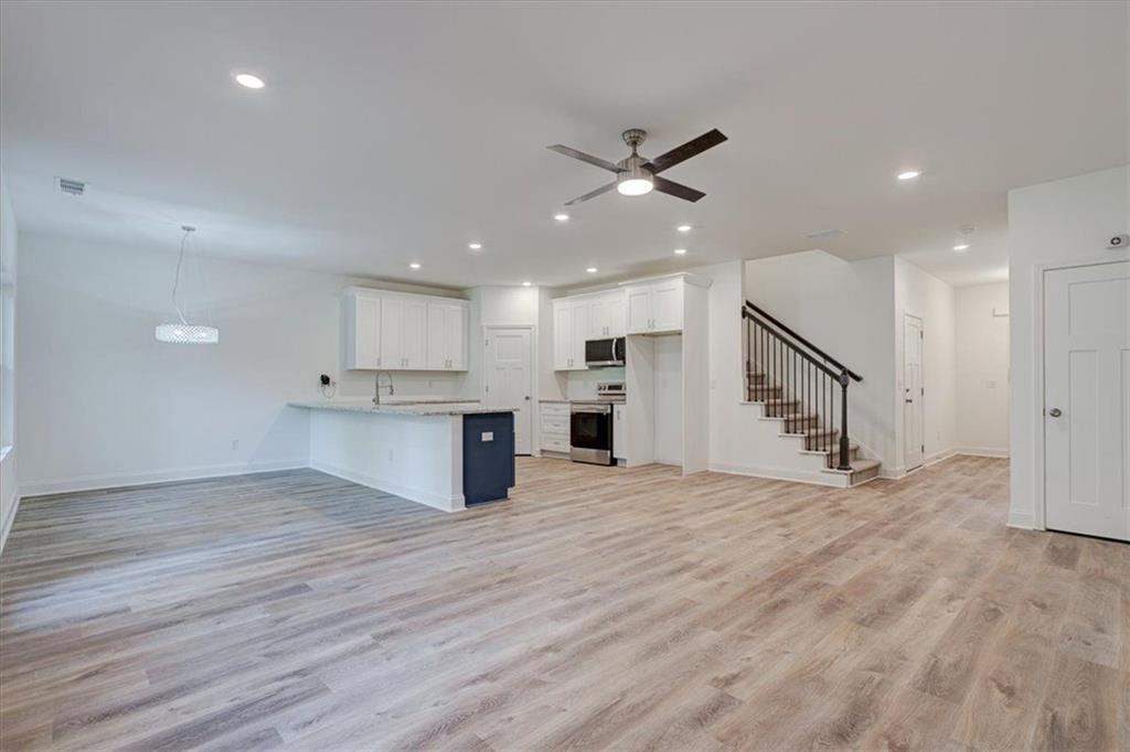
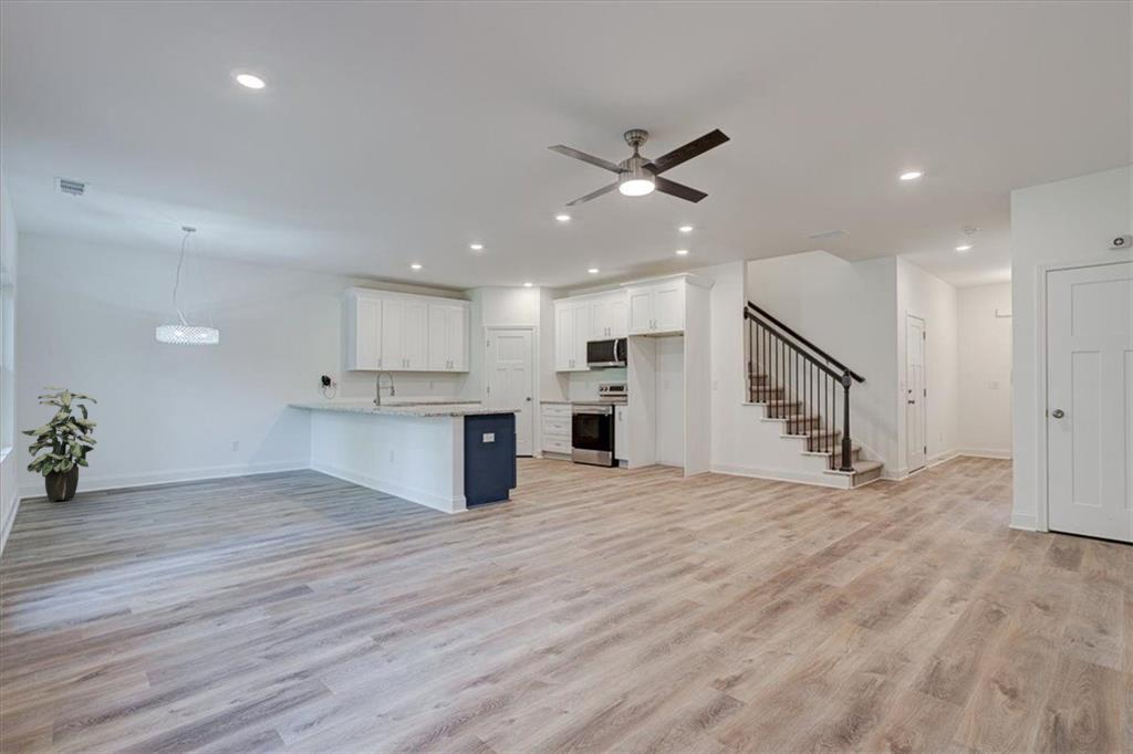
+ indoor plant (60, 442)
